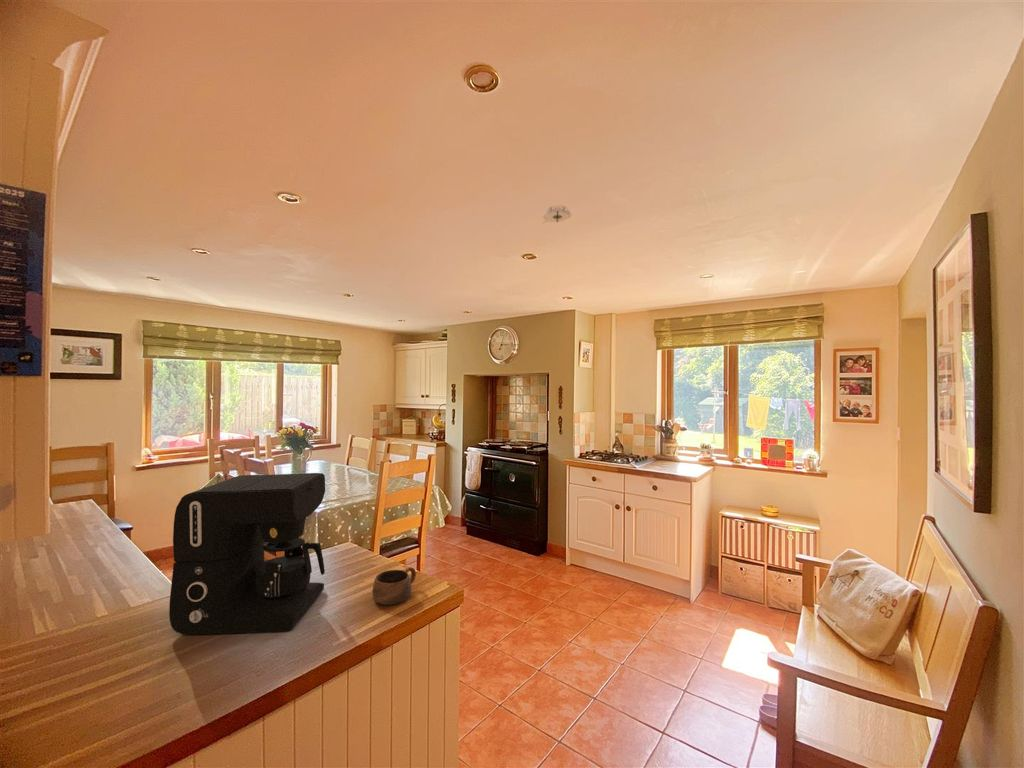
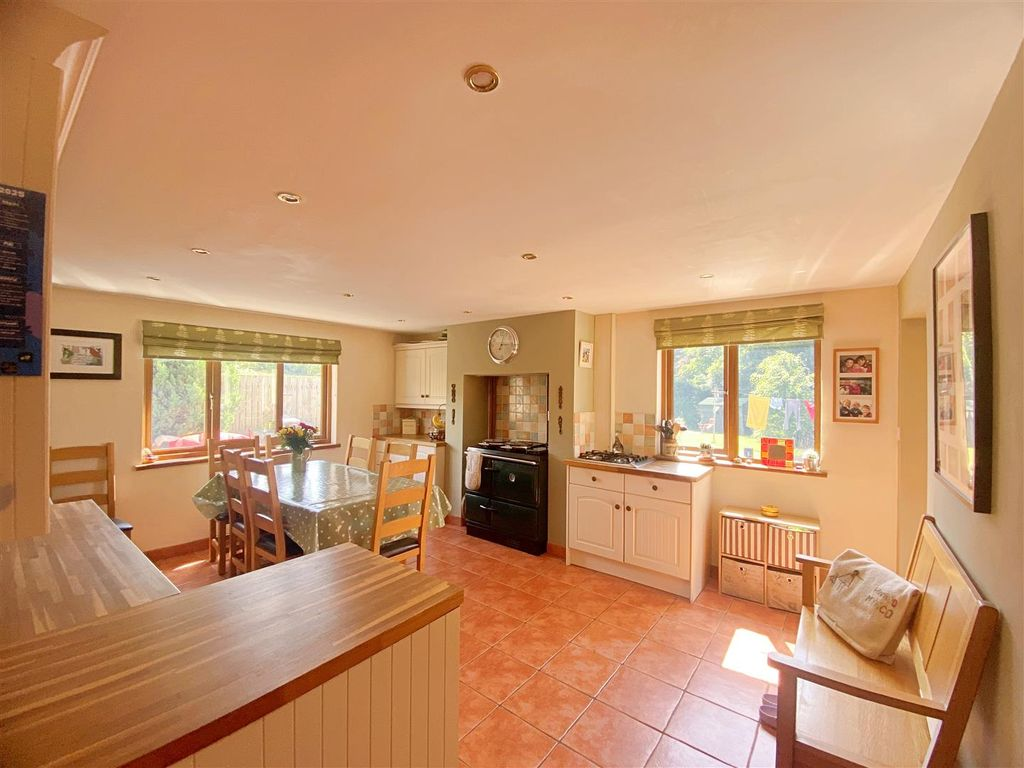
- cup (397, 584)
- smoke detector (556, 213)
- coffee maker (261, 546)
